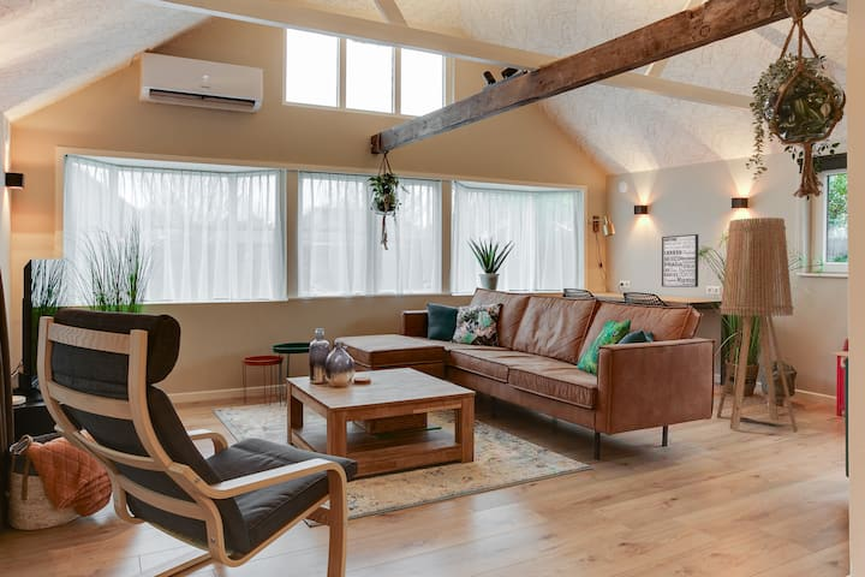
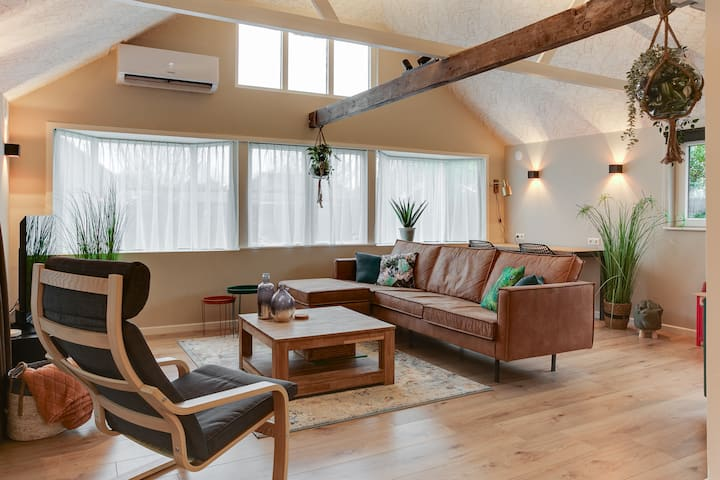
- floor lamp (759, 321)
- wall art (679, 261)
